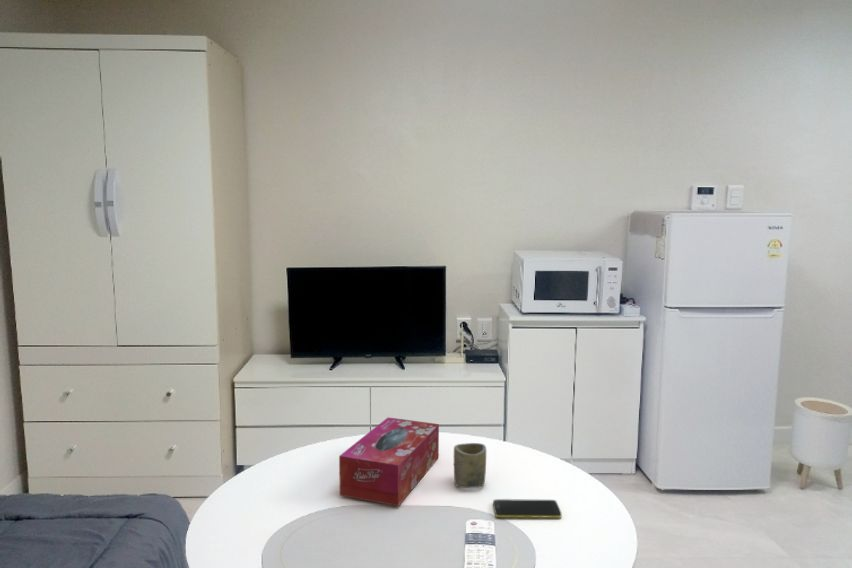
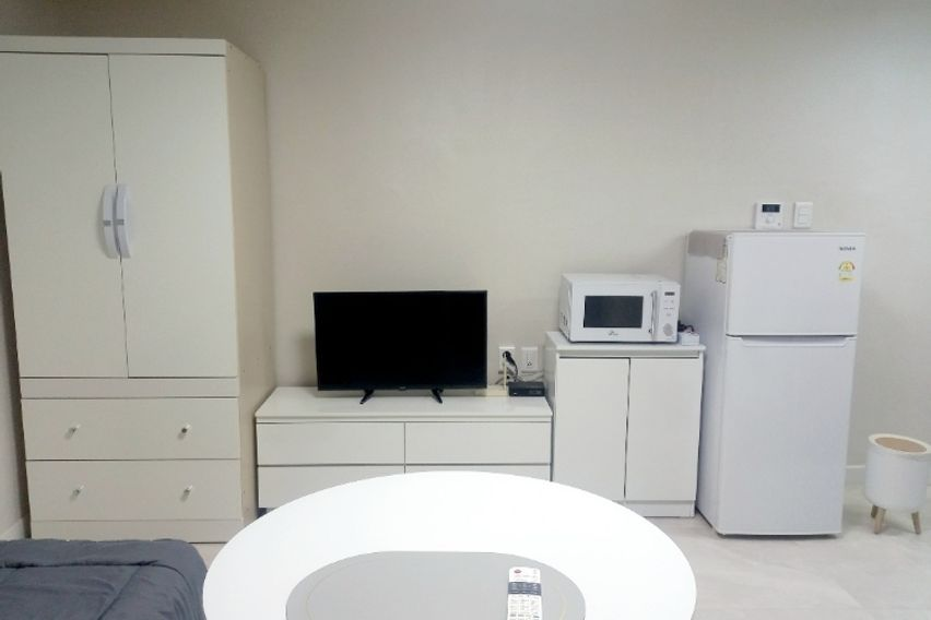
- cup (469, 465)
- tissue box (392, 457)
- smartphone (526, 508)
